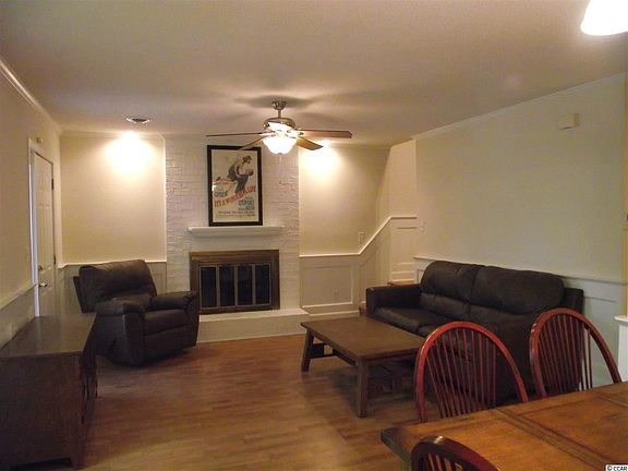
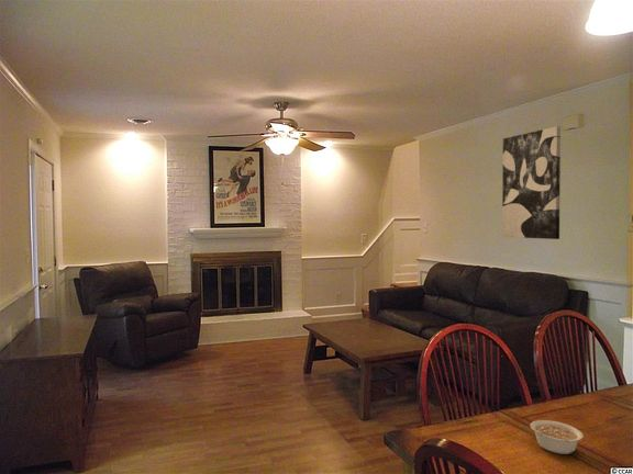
+ wall art (529, 185)
+ legume (557, 437)
